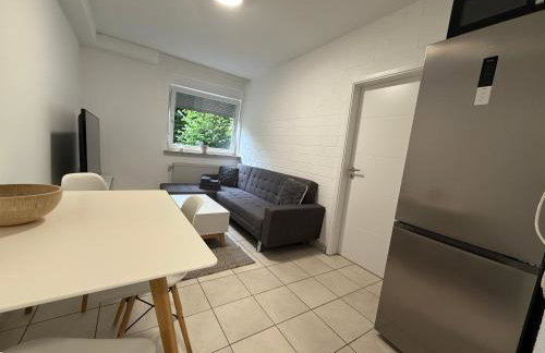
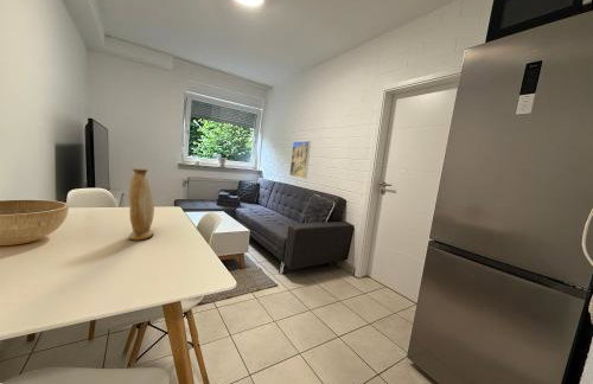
+ vase (142, 203)
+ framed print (299, 159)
